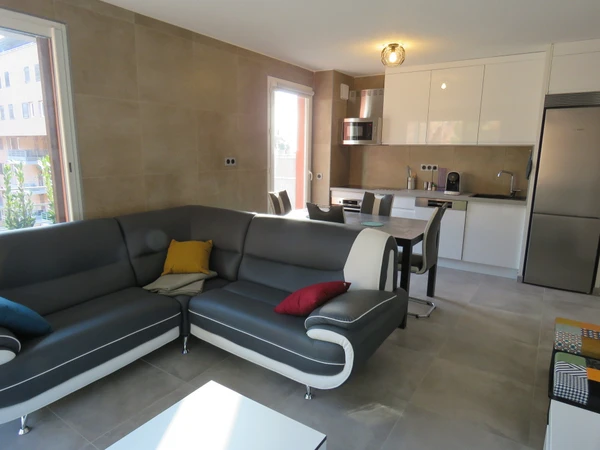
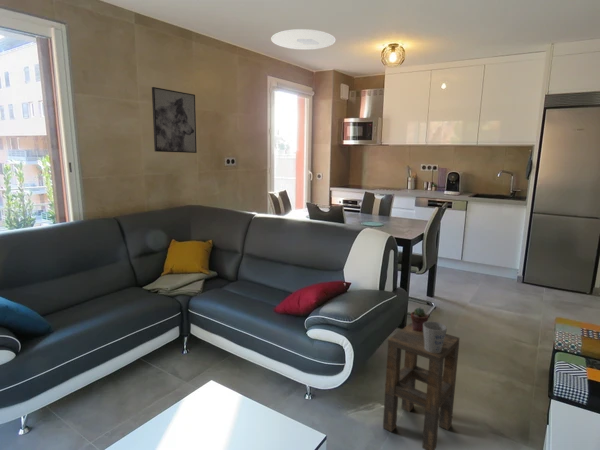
+ wall art (175, 122)
+ mug (436, 336)
+ side table (421, 381)
+ potted succulent (419, 318)
+ ceiling light (303, 37)
